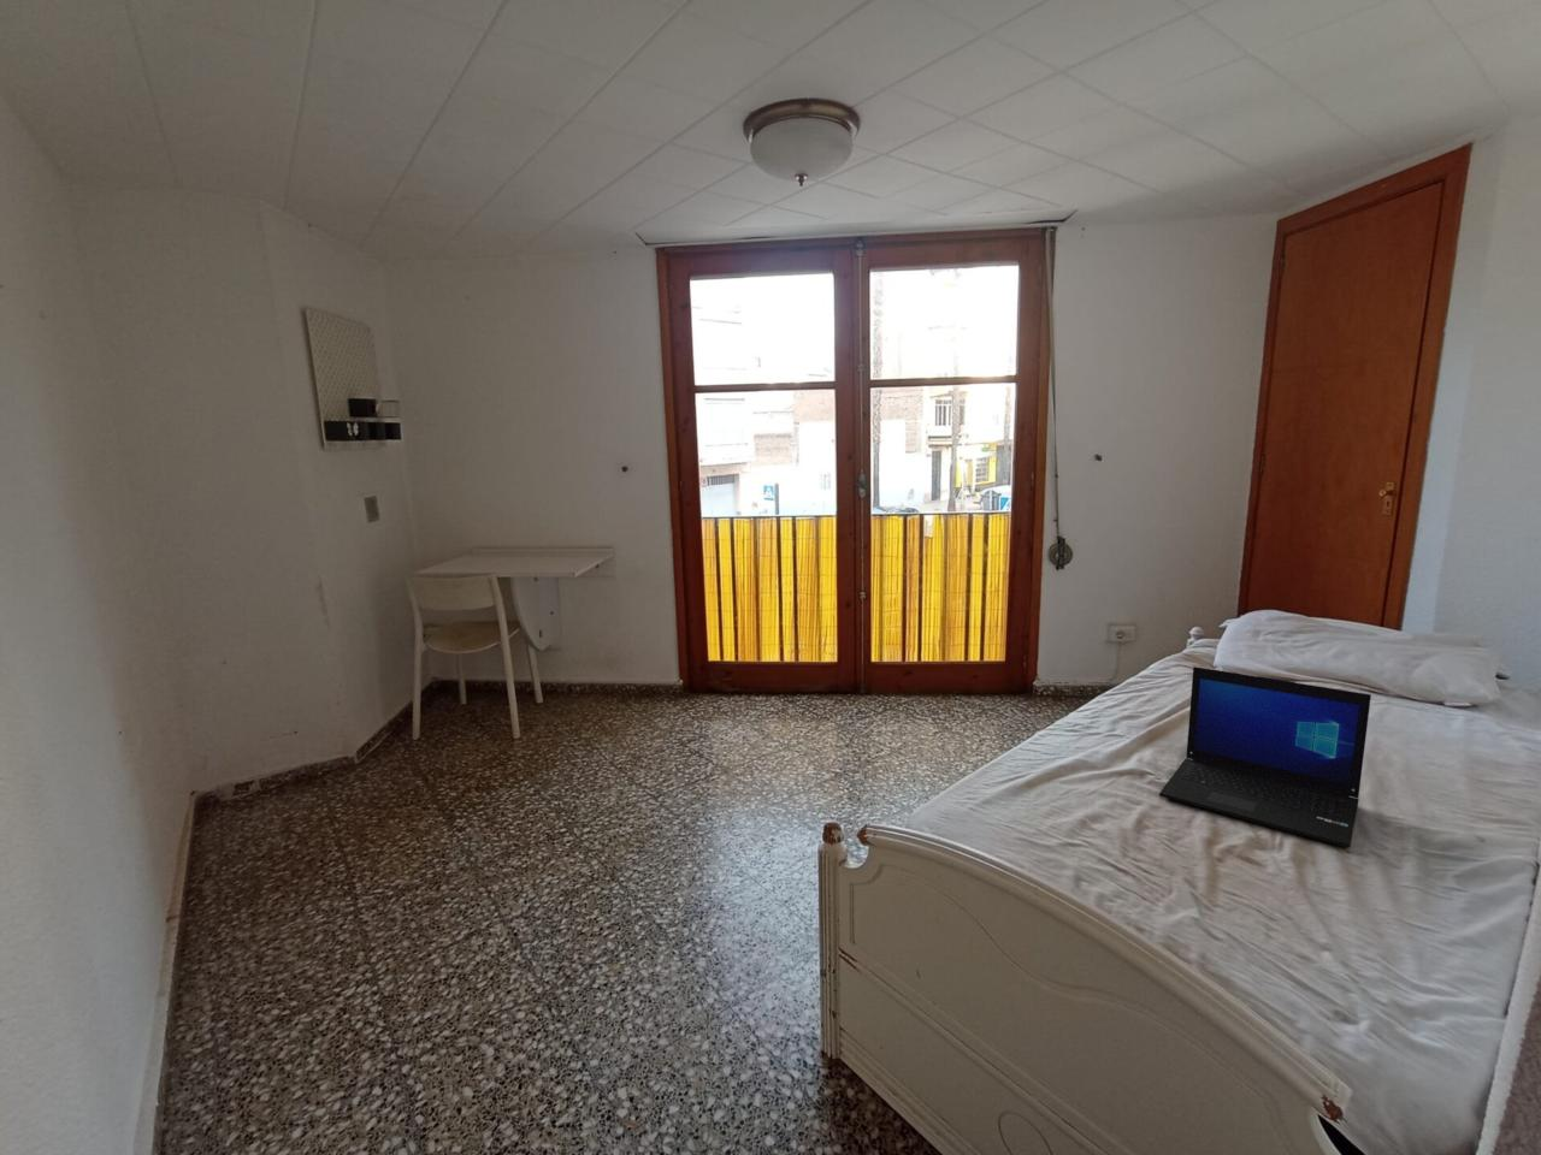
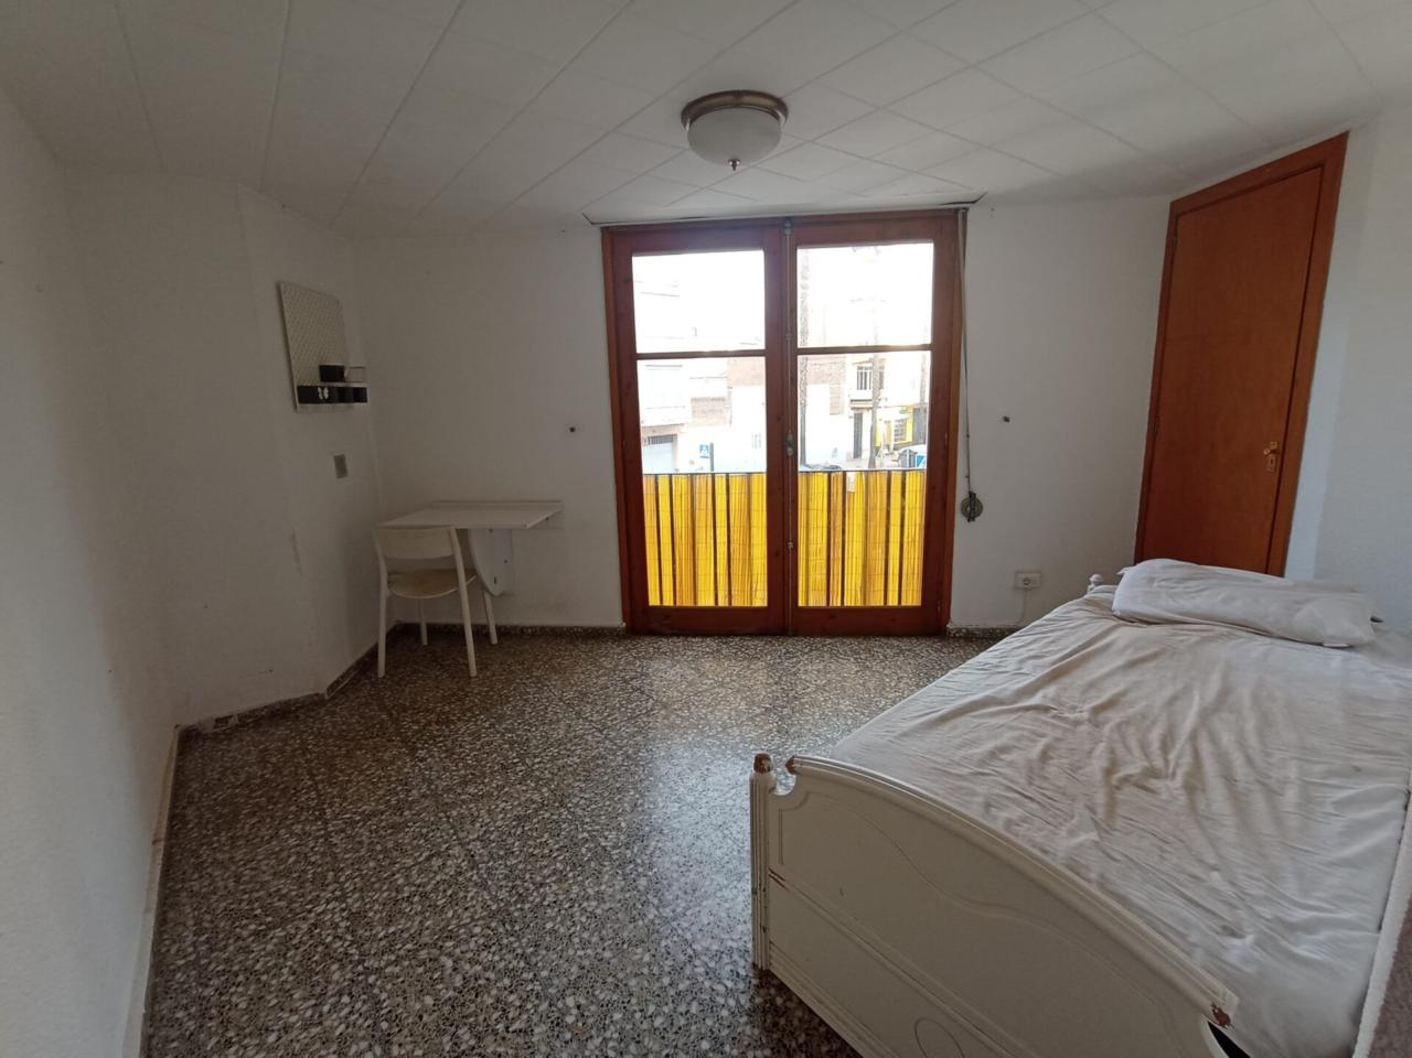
- laptop (1262, 747)
